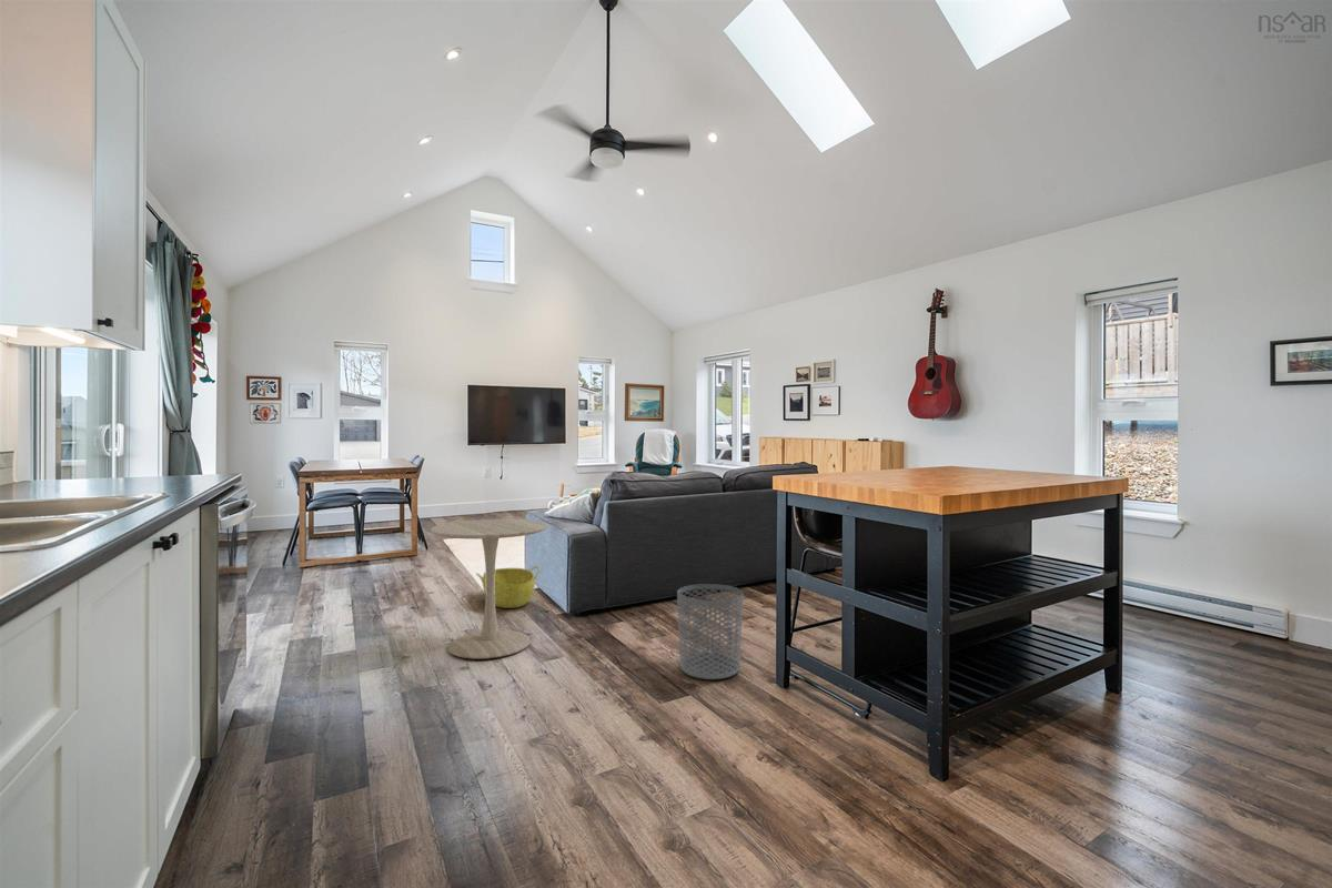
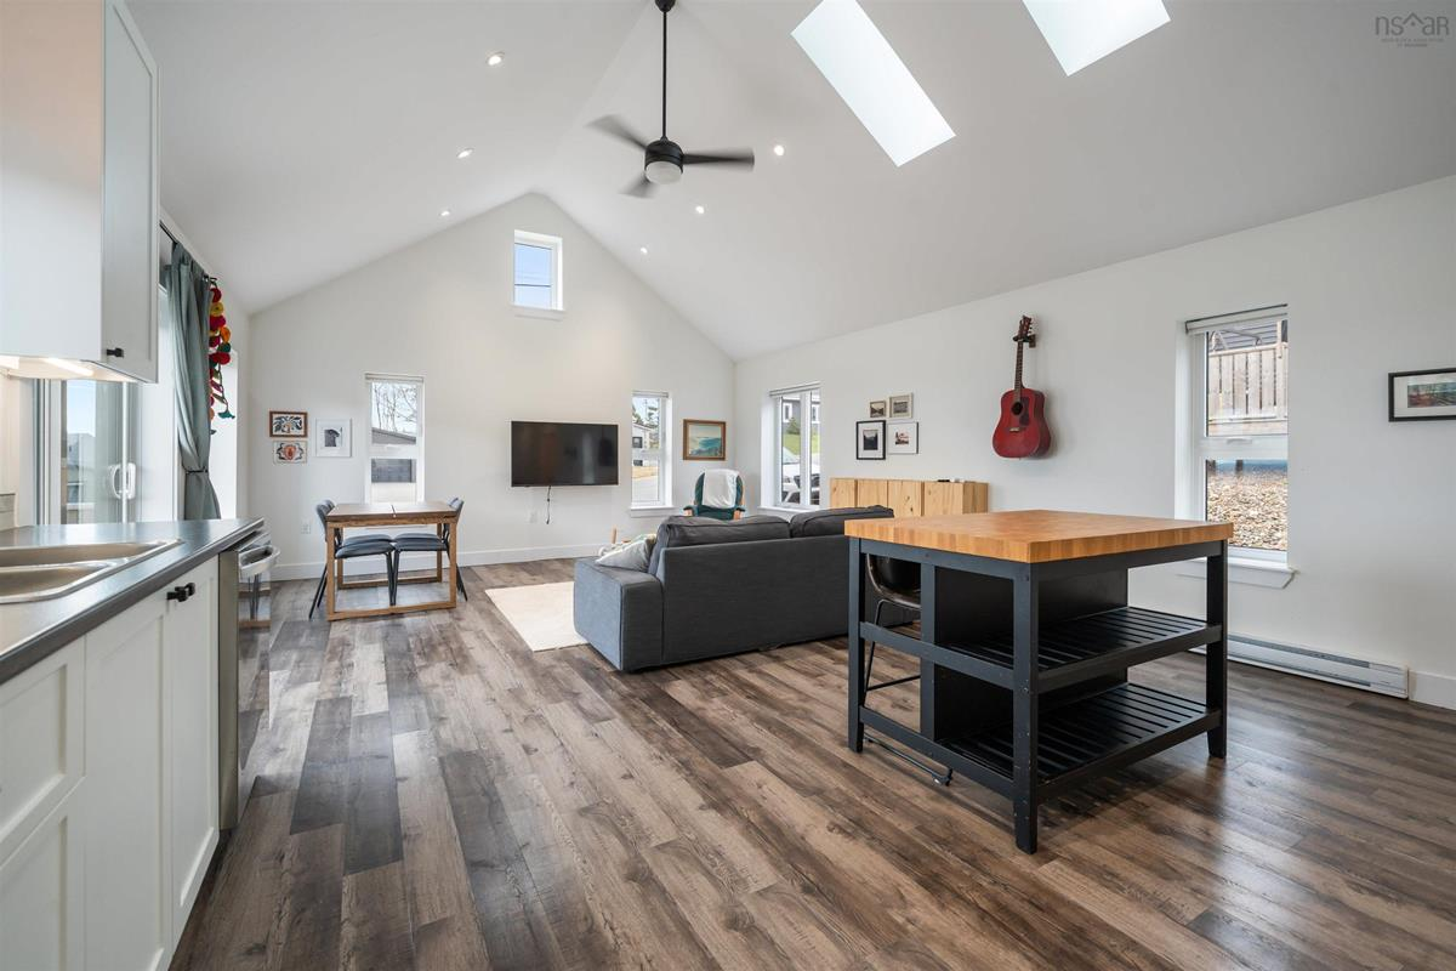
- basket (508, 585)
- side table (490, 585)
- waste bin (709, 630)
